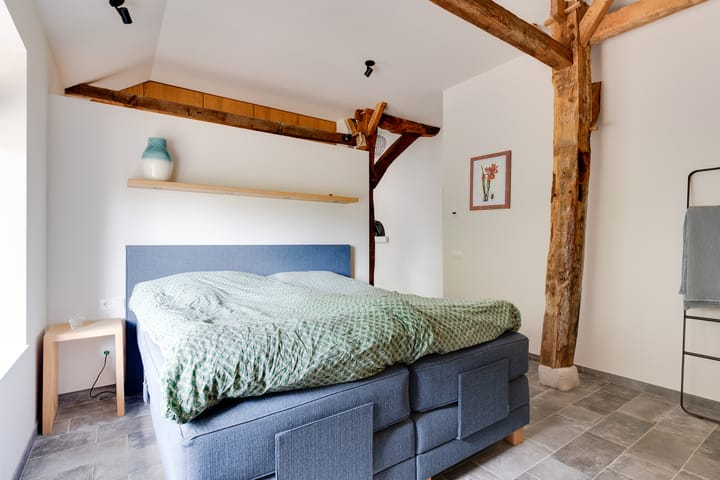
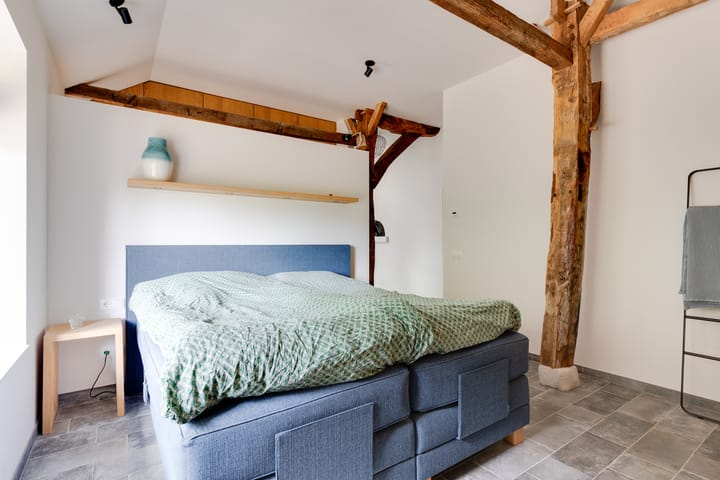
- wall art (489, 182)
